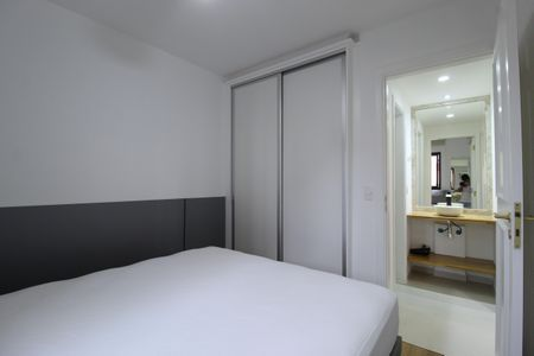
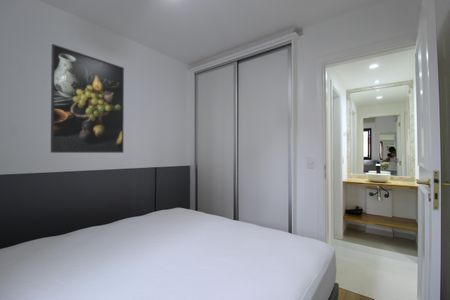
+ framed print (91, 104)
